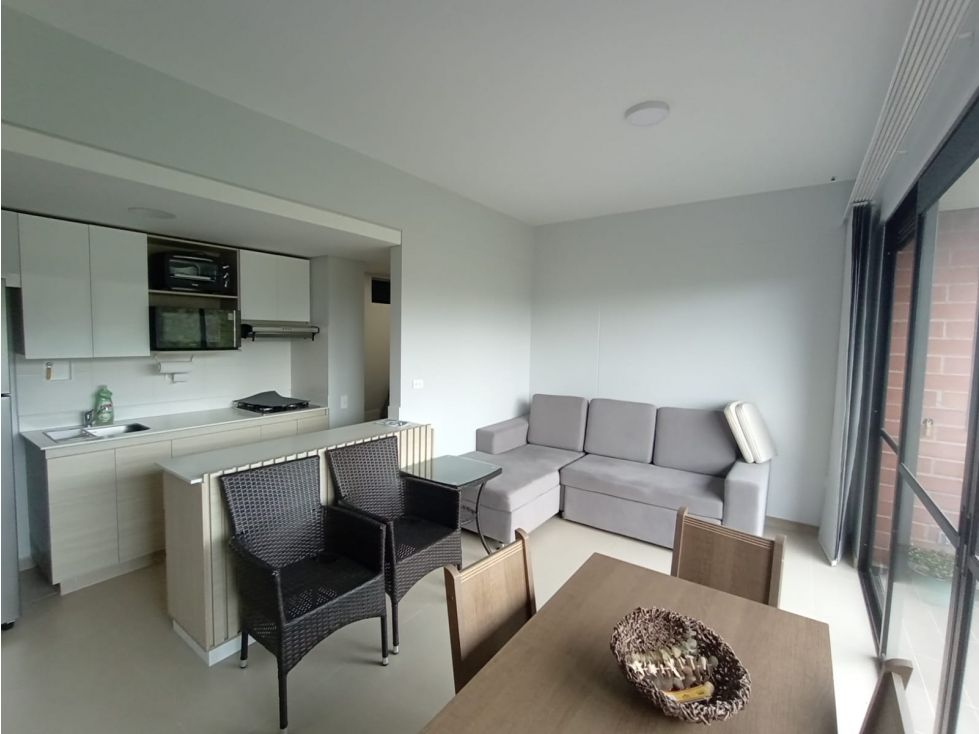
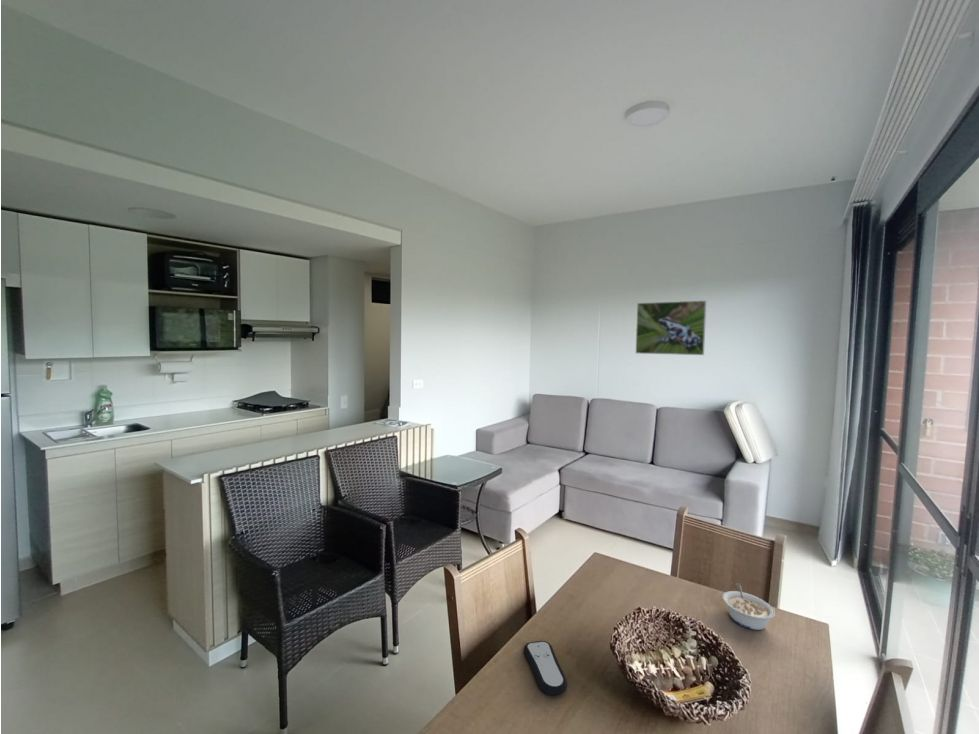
+ legume (746, 609)
+ remote control (545, 665)
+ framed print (669, 328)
